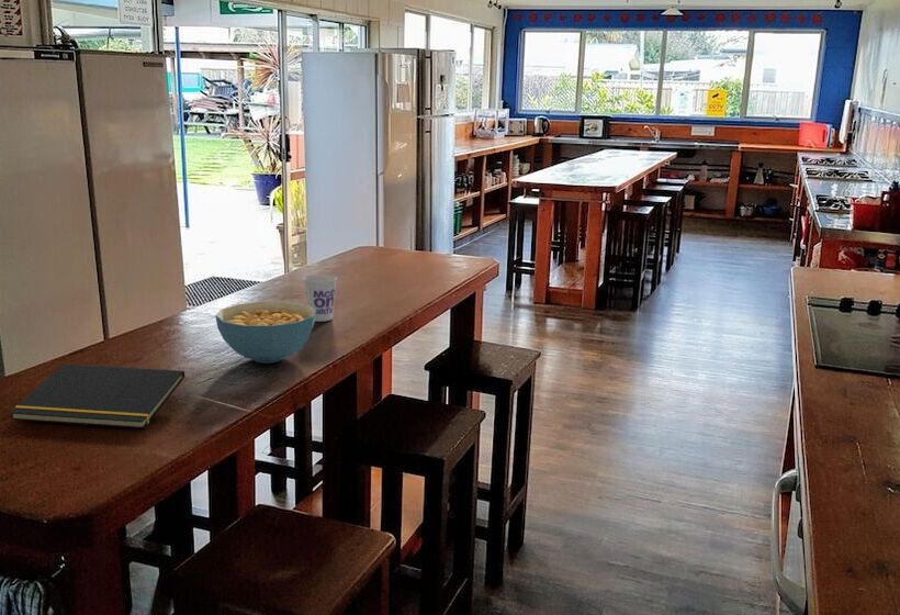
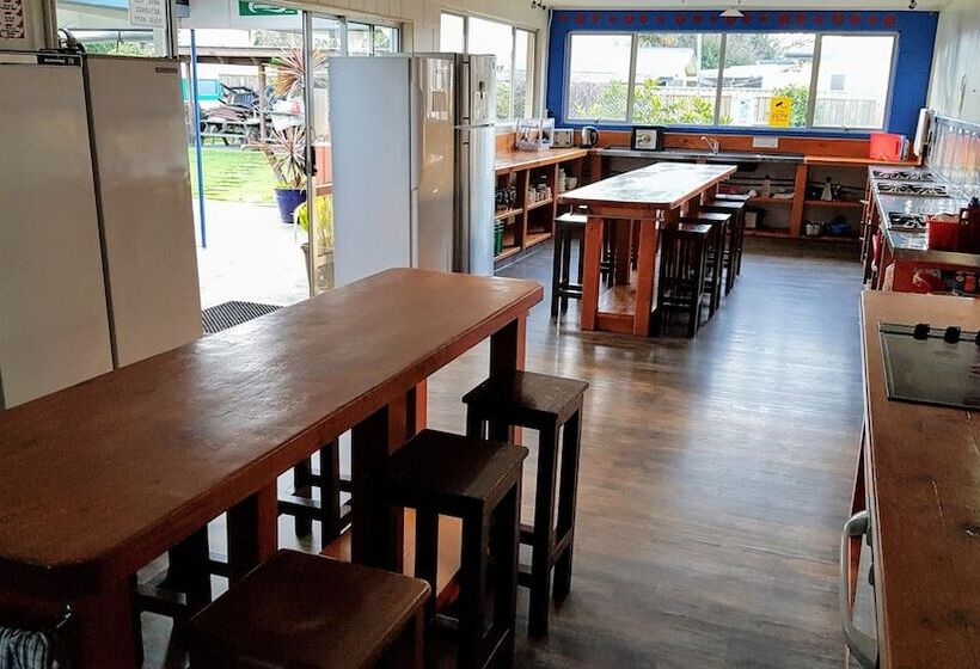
- notepad (101, 393)
- cereal bowl (267, 335)
- cup (320, 298)
